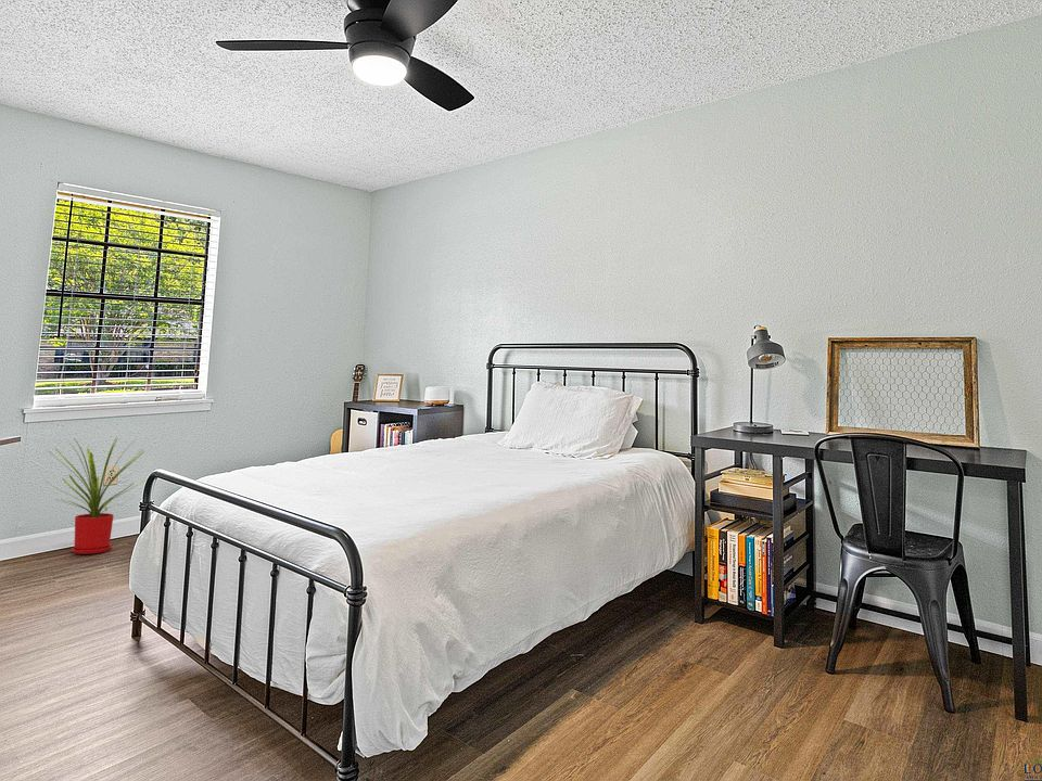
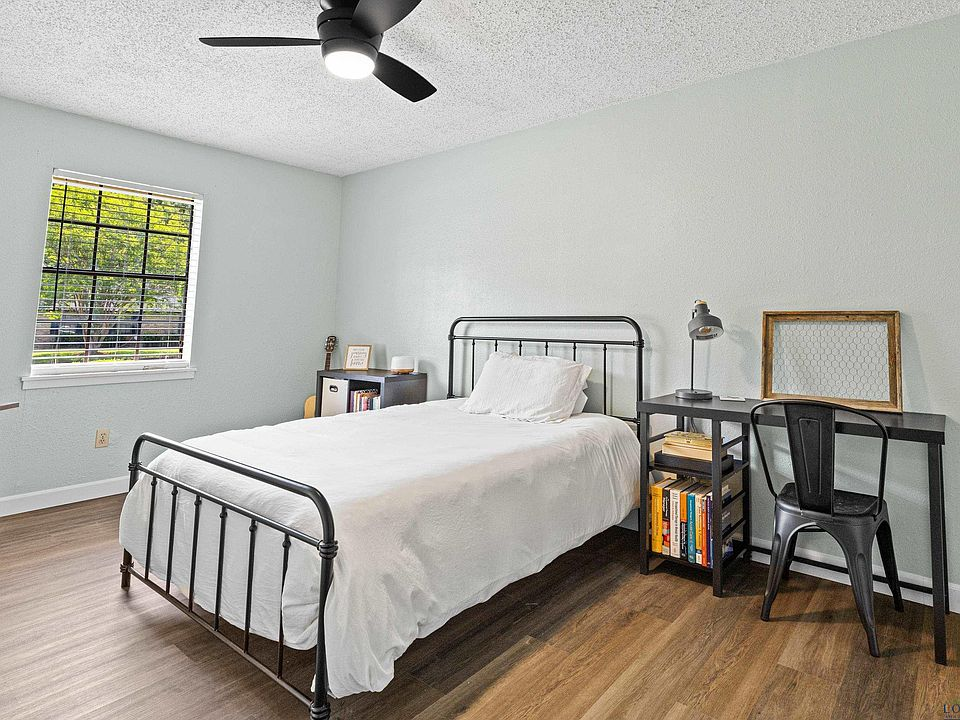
- house plant (96, 494)
